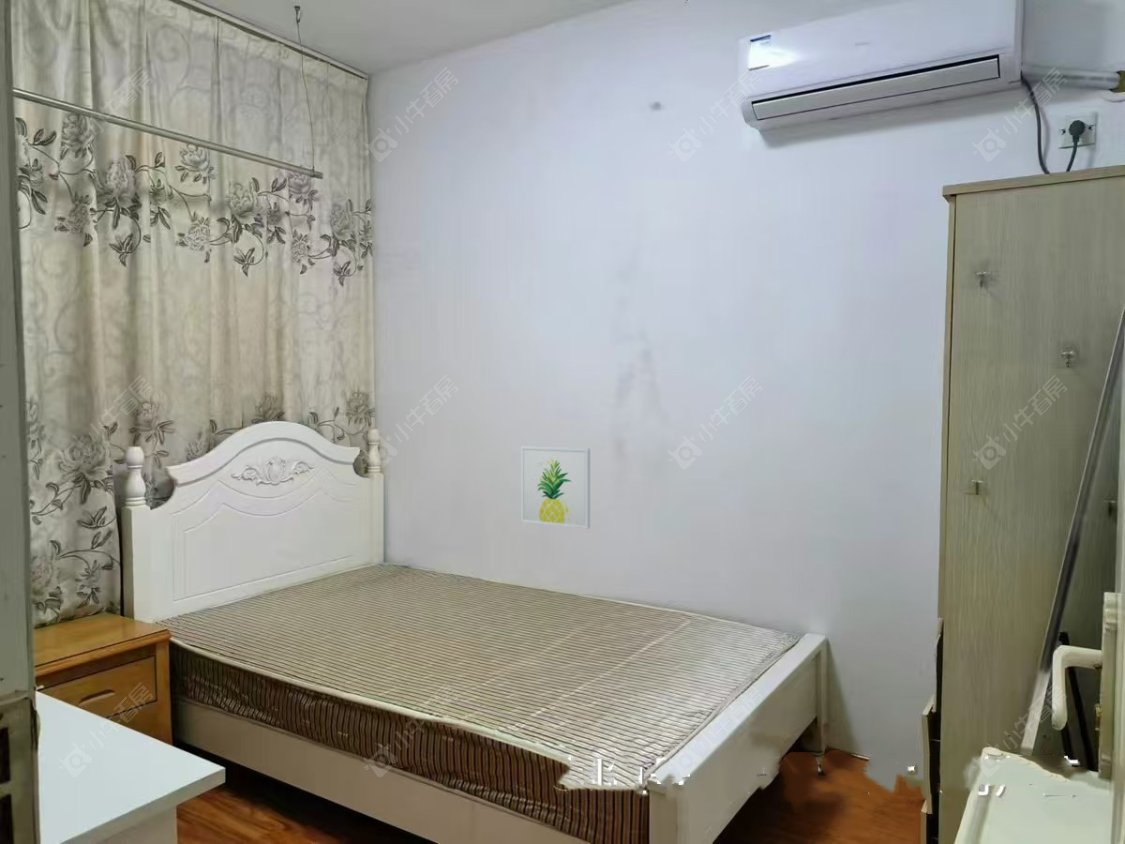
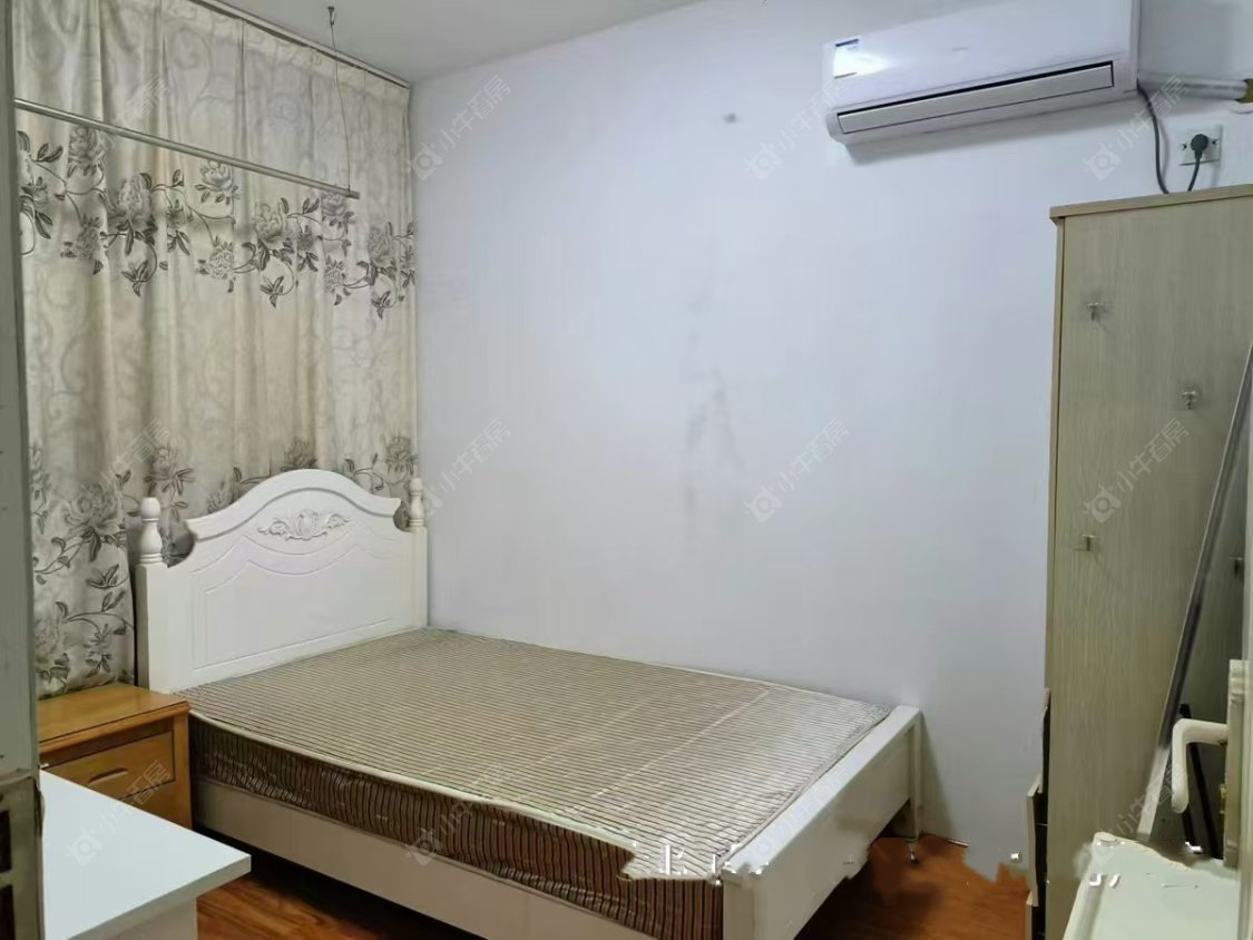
- wall art (554, 486)
